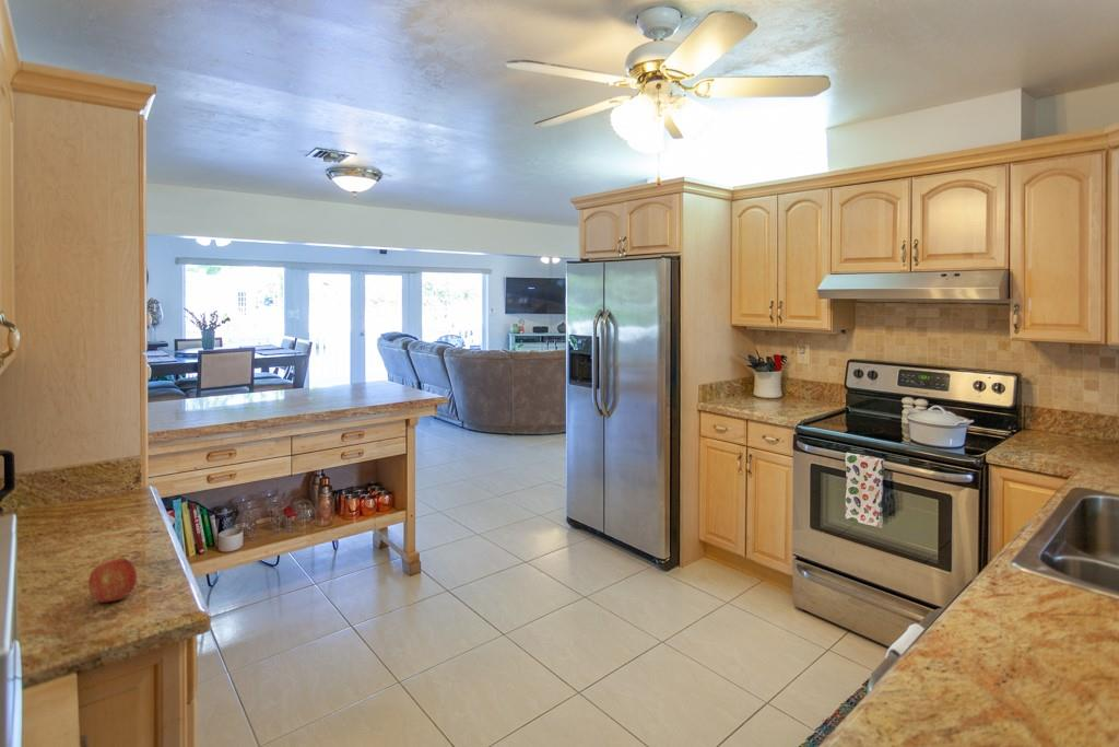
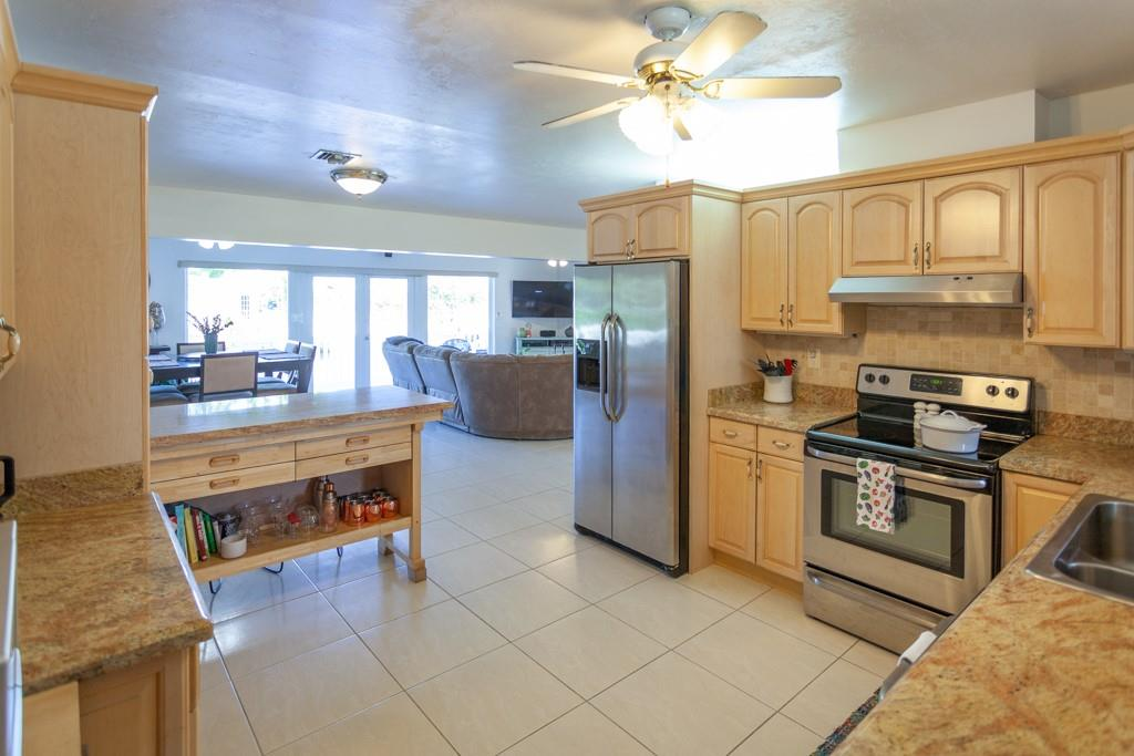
- fruit (113, 579)
